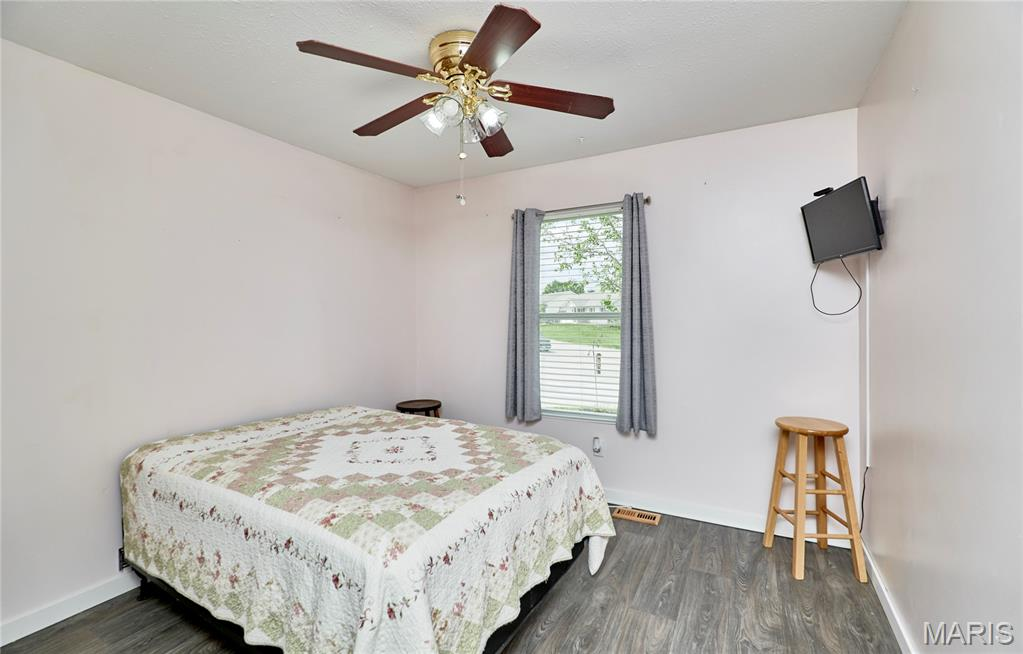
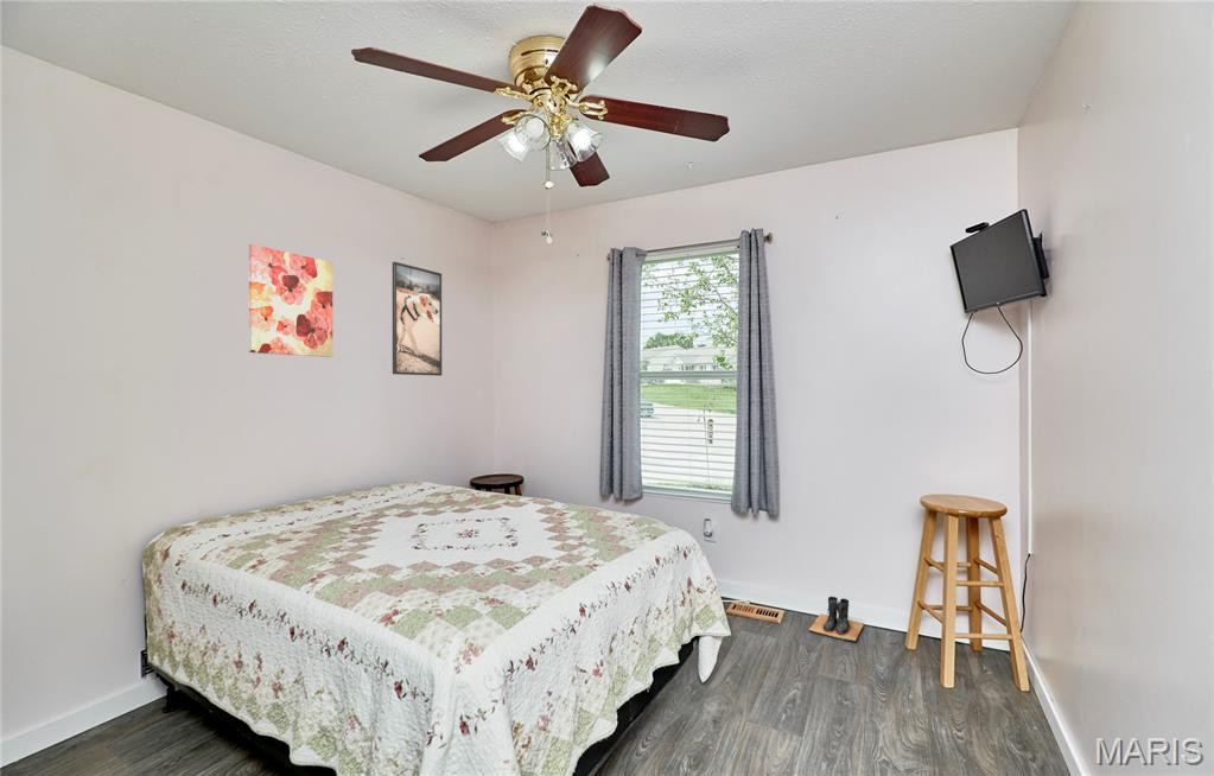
+ wall art (293, 304)
+ boots (835, 615)
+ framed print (418, 320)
